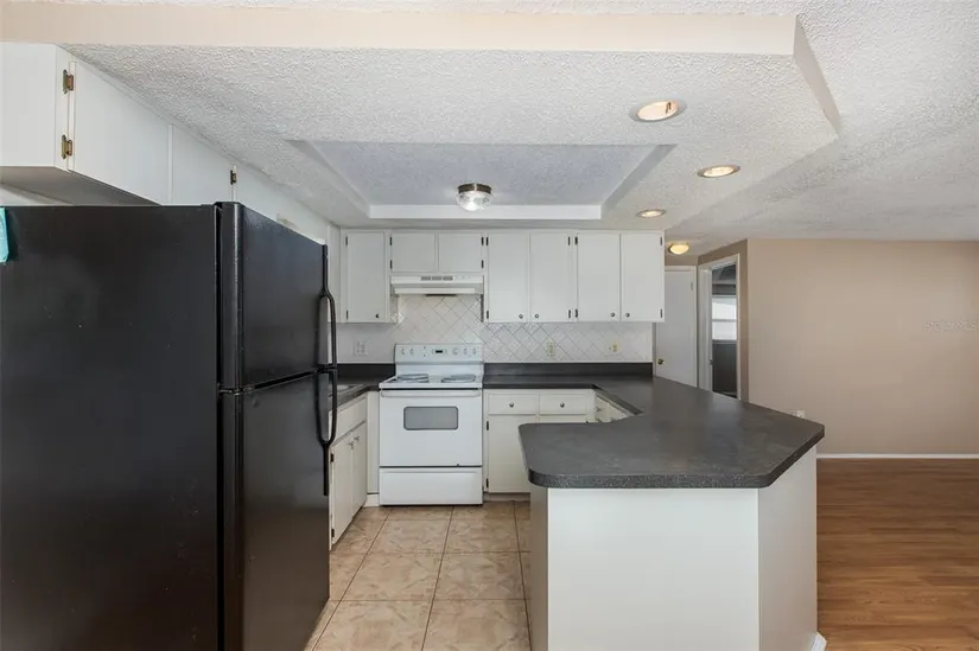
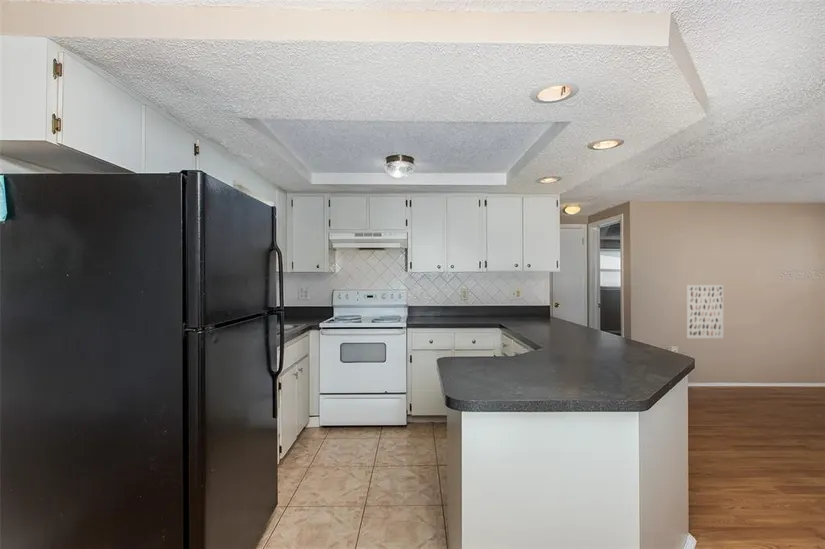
+ wall art (705, 311)
